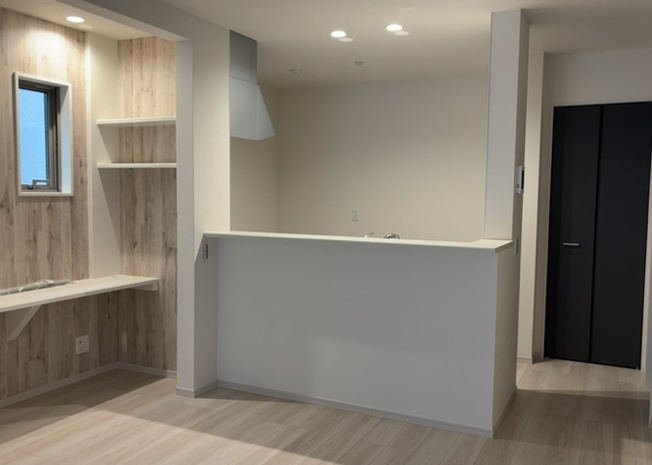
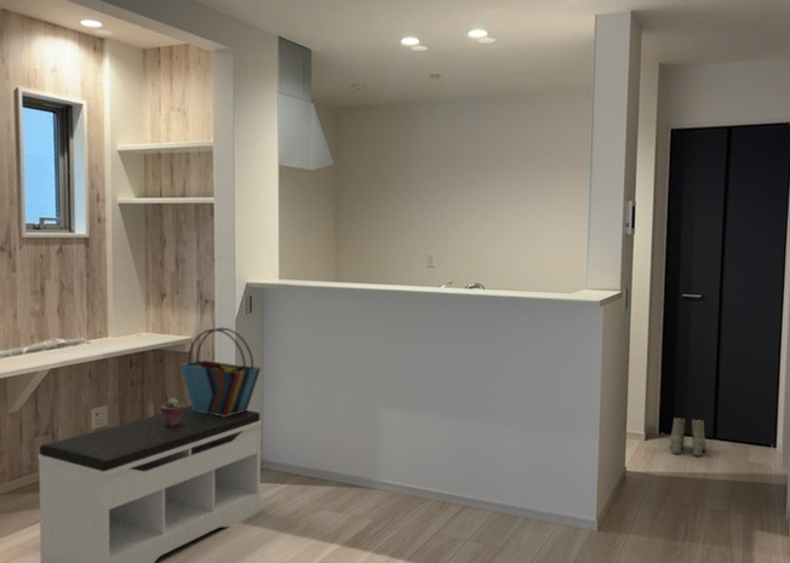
+ boots (691, 432)
+ potted succulent (171, 409)
+ bench (160, 481)
+ tote bag (219, 369)
